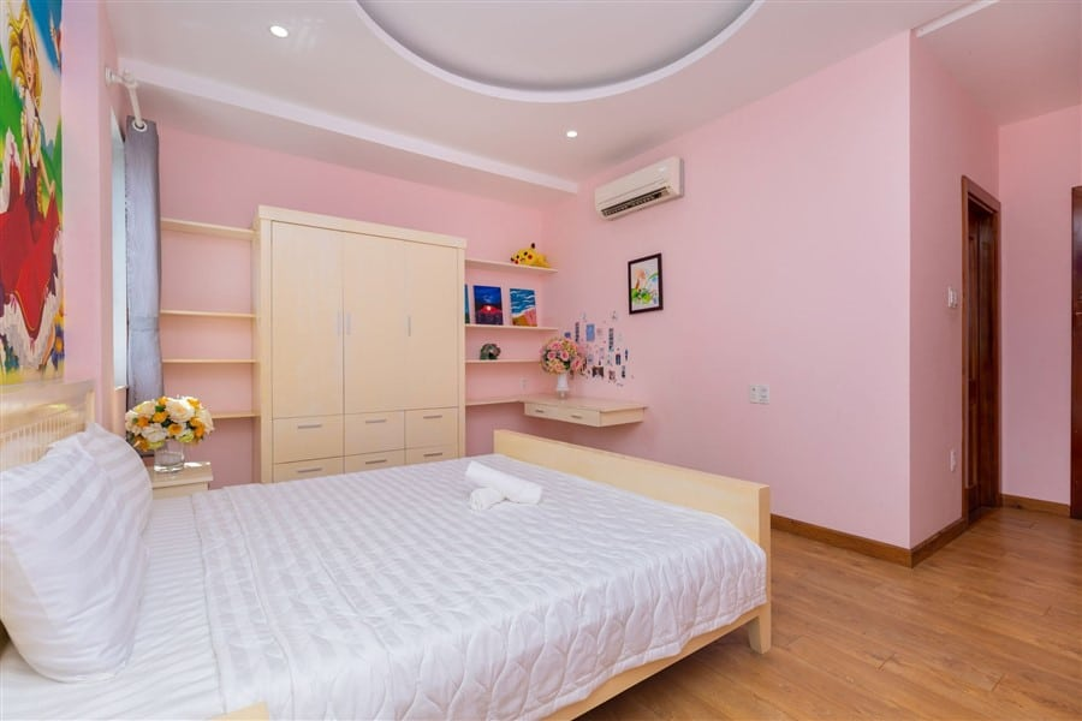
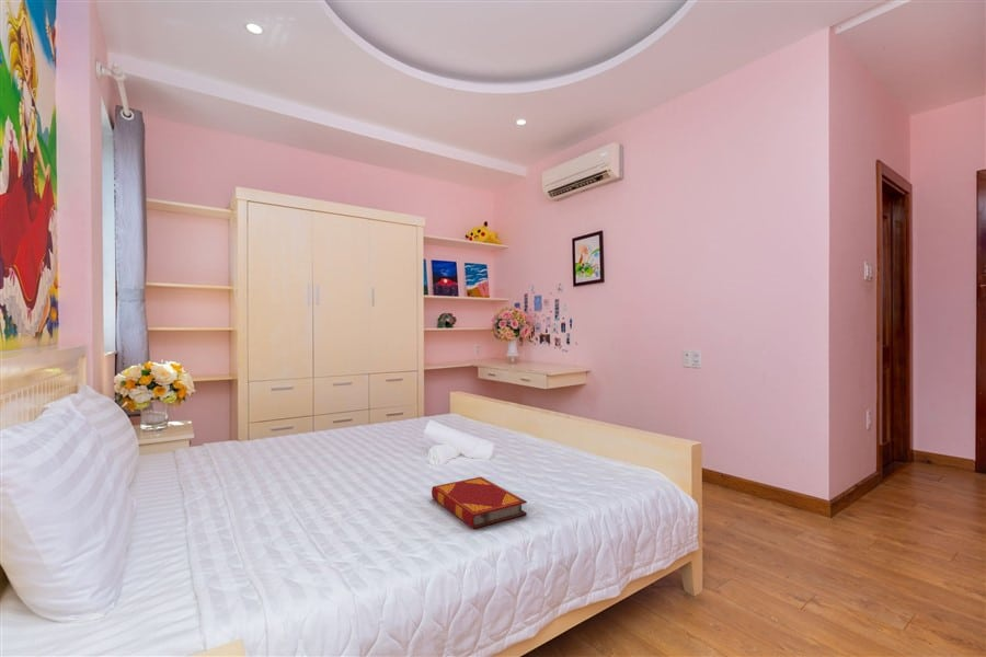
+ hardback book (477, 499)
